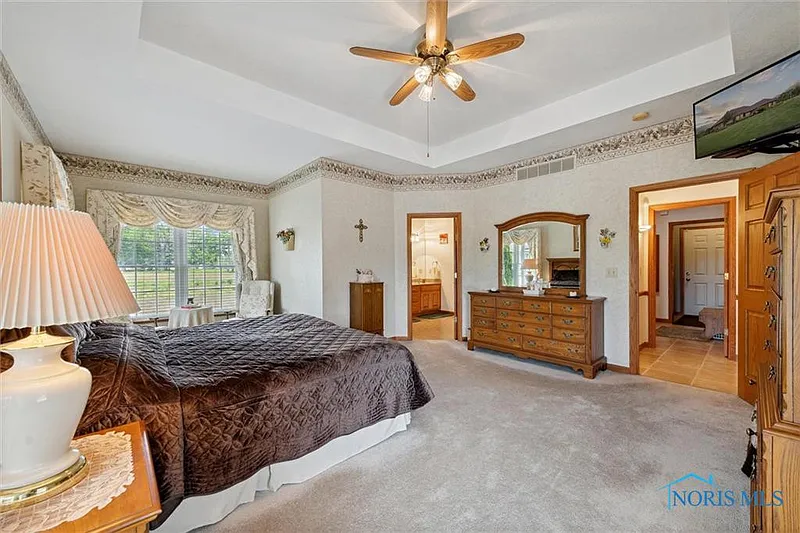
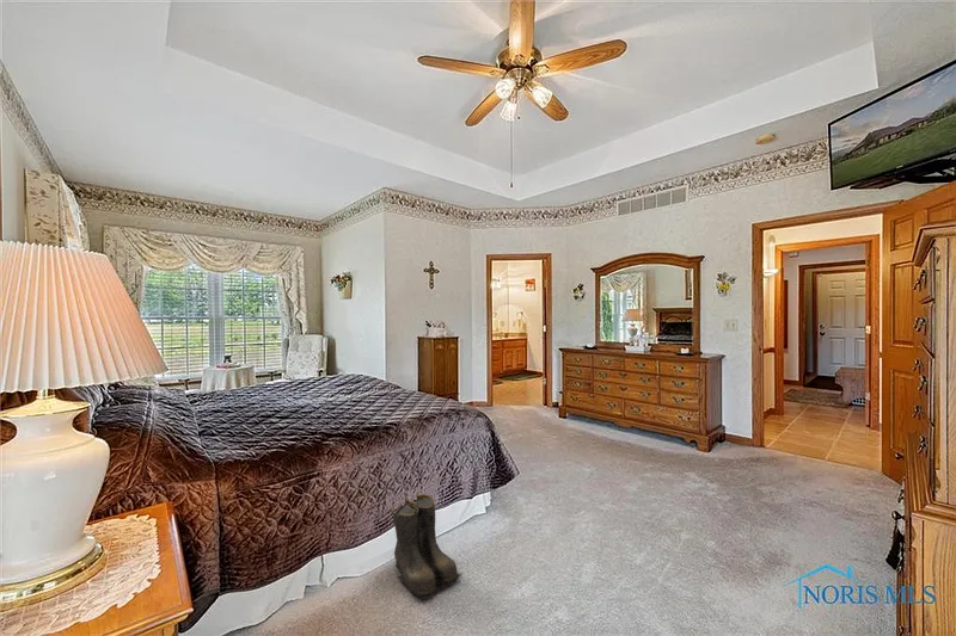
+ boots (422, 541)
